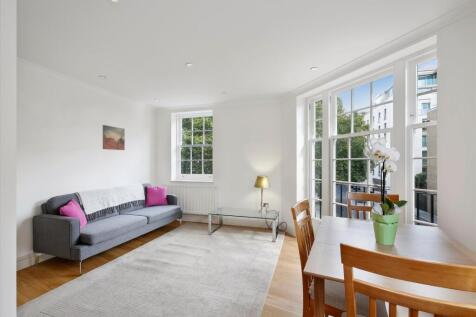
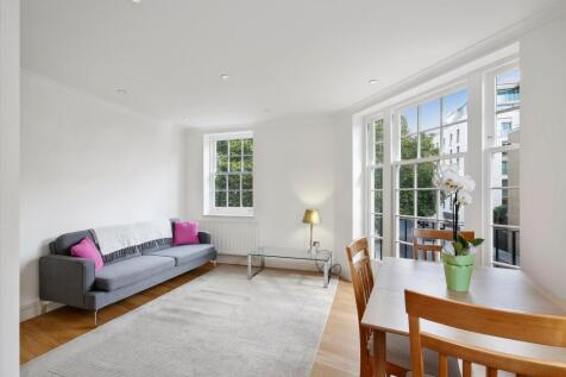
- wall art (114, 138)
